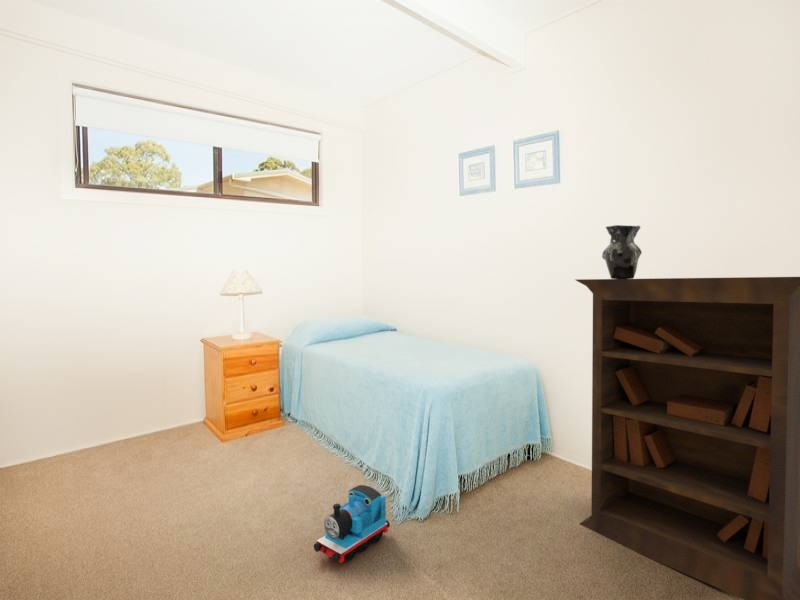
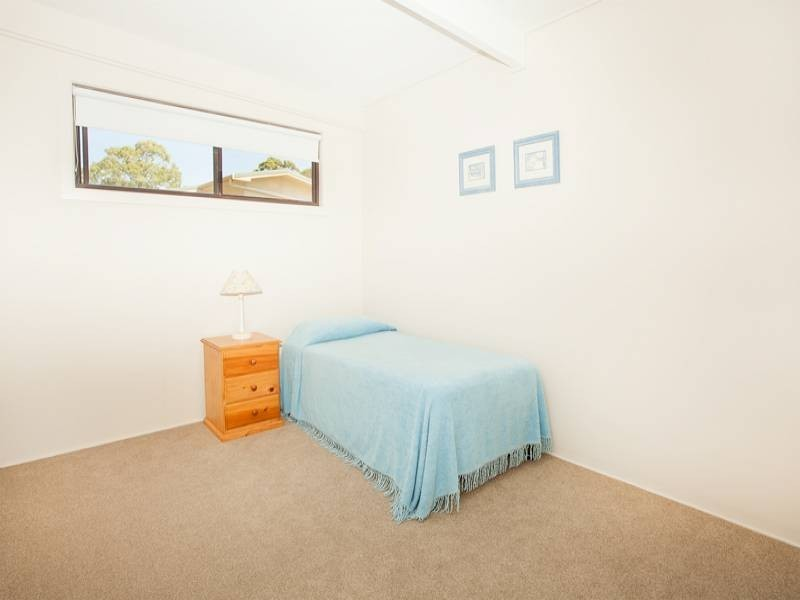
- bookcase (689, 414)
- toy train (353, 520)
- vase (621, 251)
